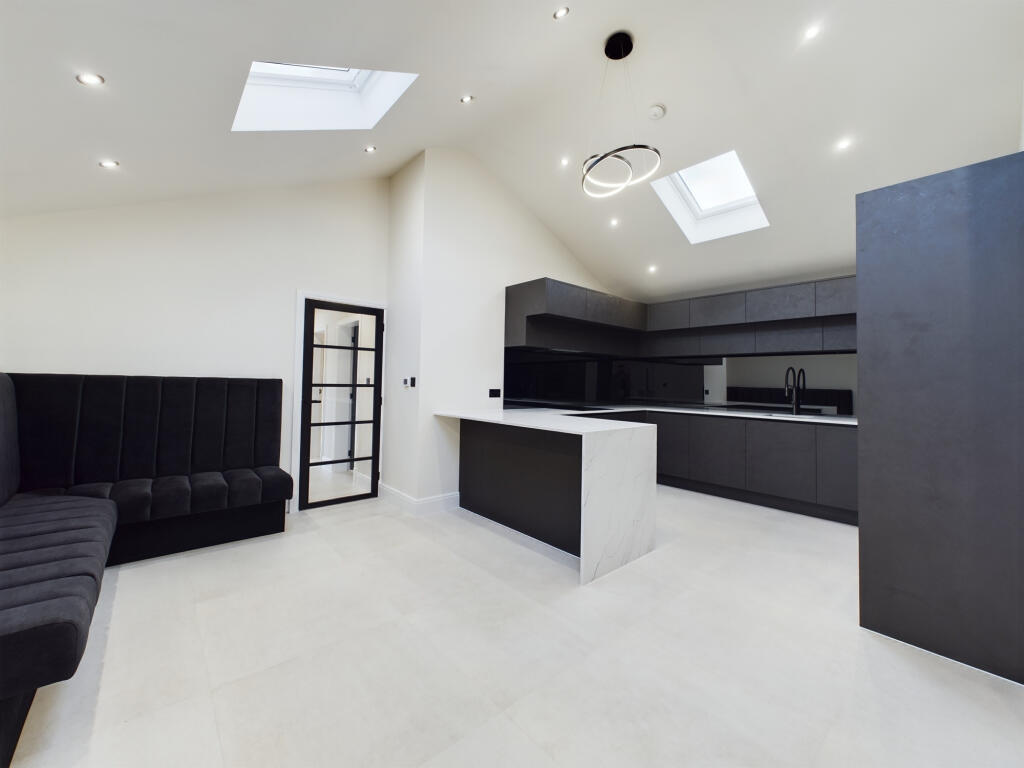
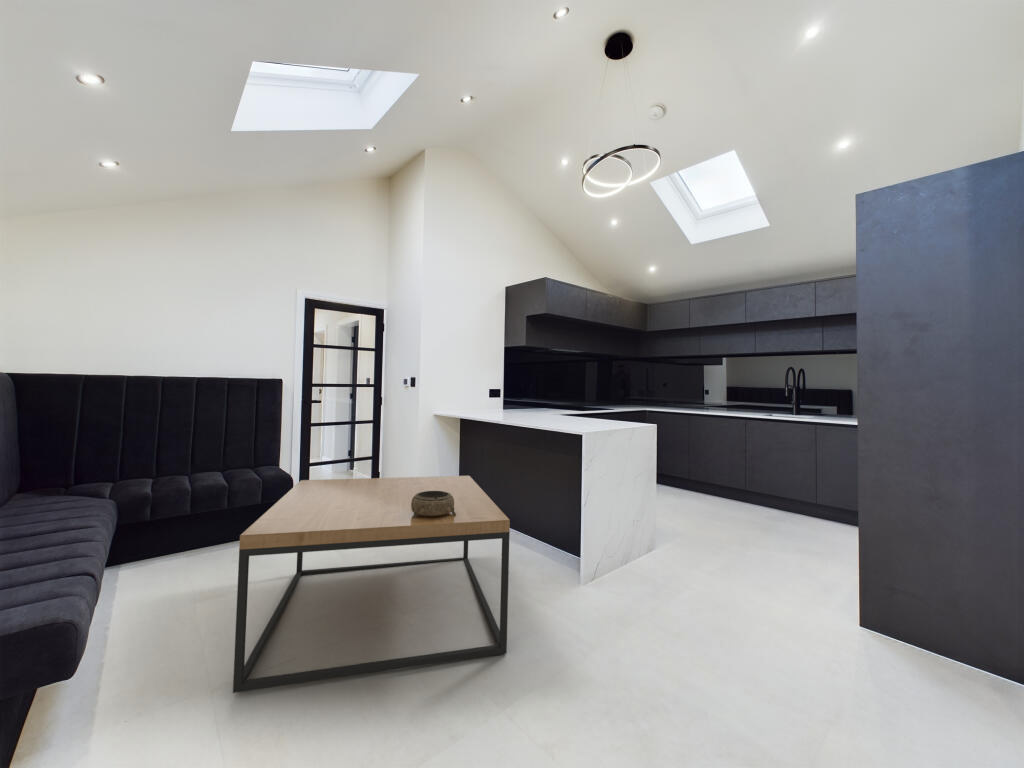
+ decorative bowl (432, 502)
+ coffee table (386, 546)
